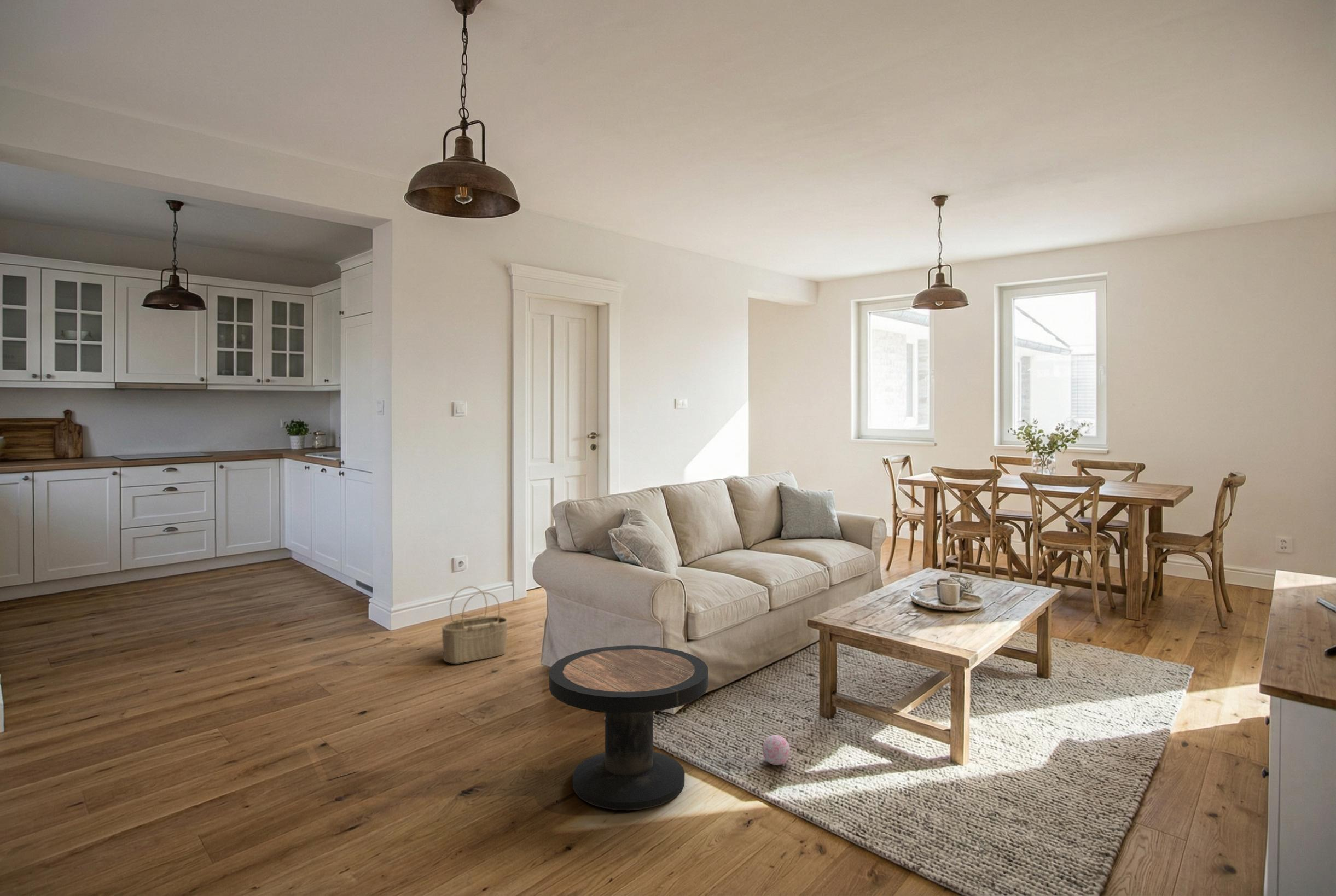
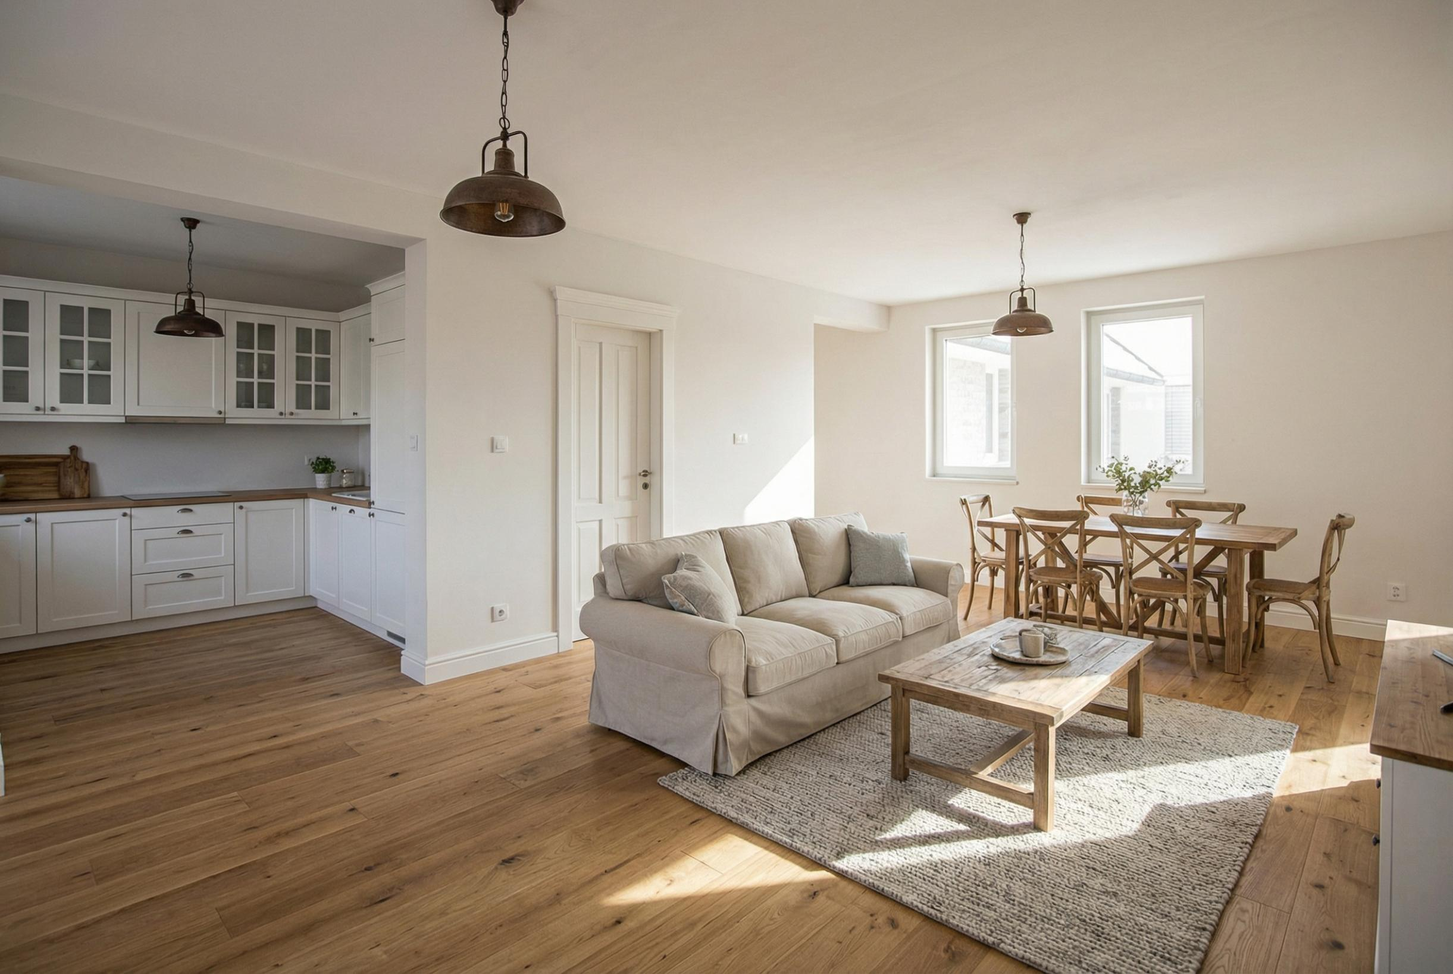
- decorative ball (776, 750)
- side table (629, 724)
- wicker basket (475, 622)
